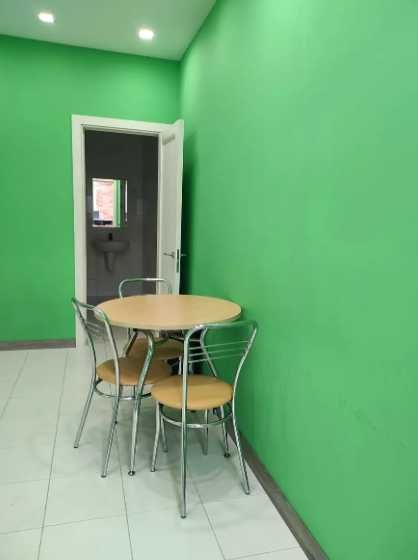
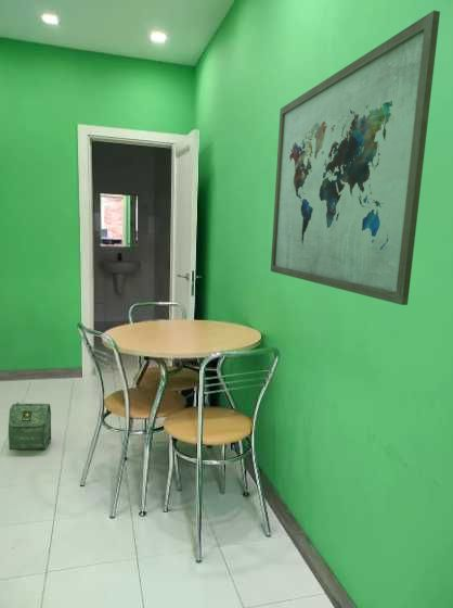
+ wall art (327, 182)
+ bag (29, 423)
